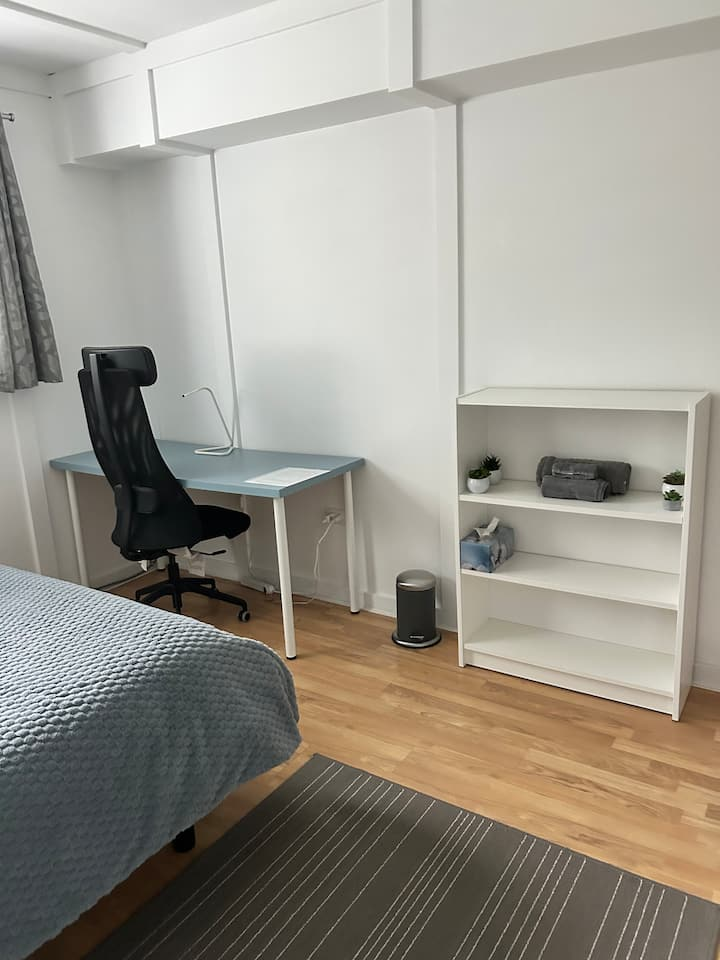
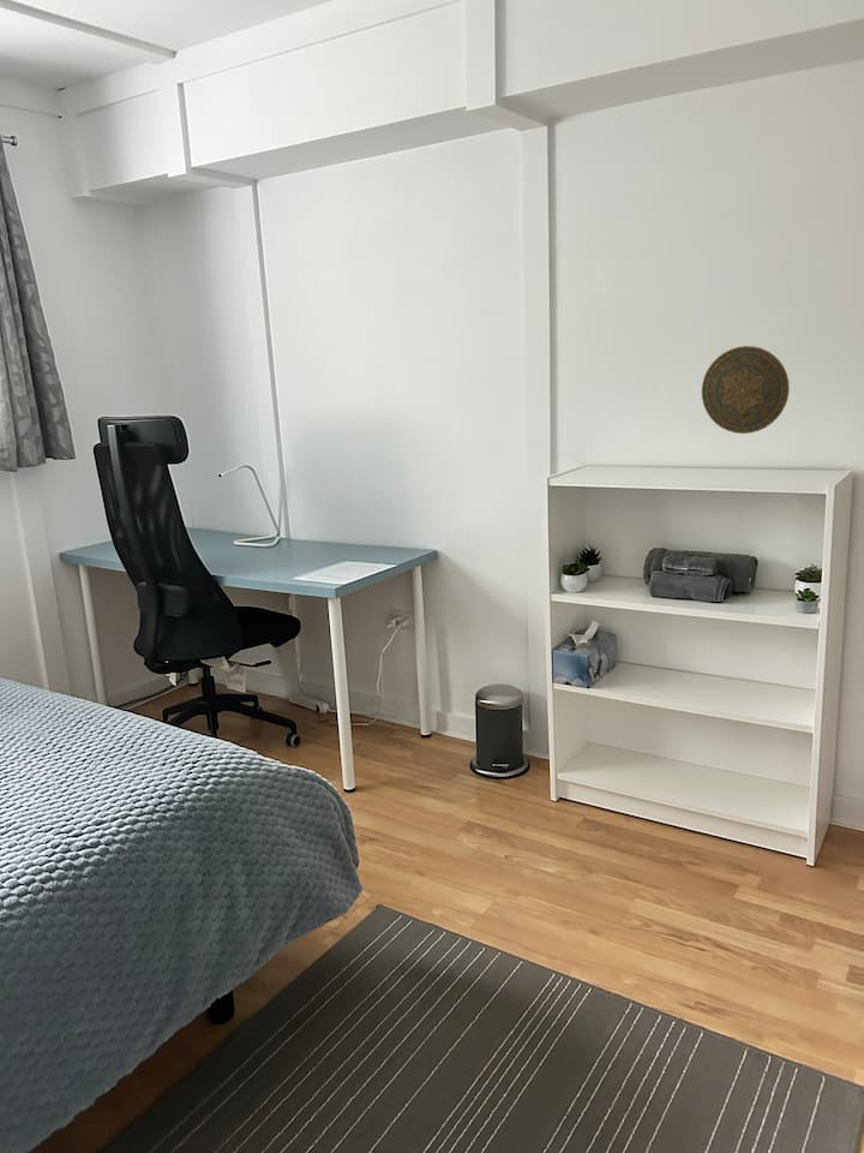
+ decorative plate (743, 390)
